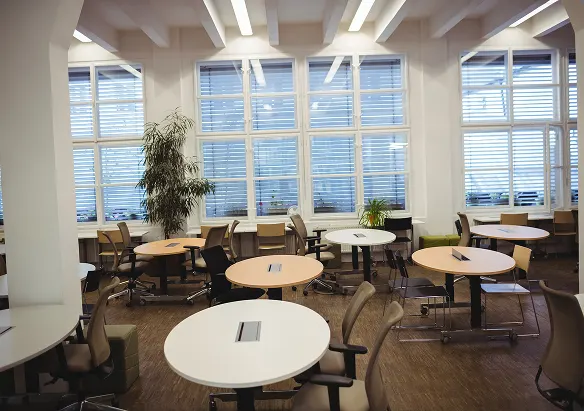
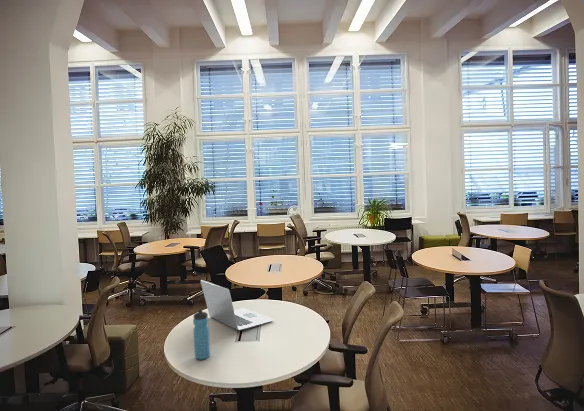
+ laptop (231, 300)
+ water bottle (201, 333)
